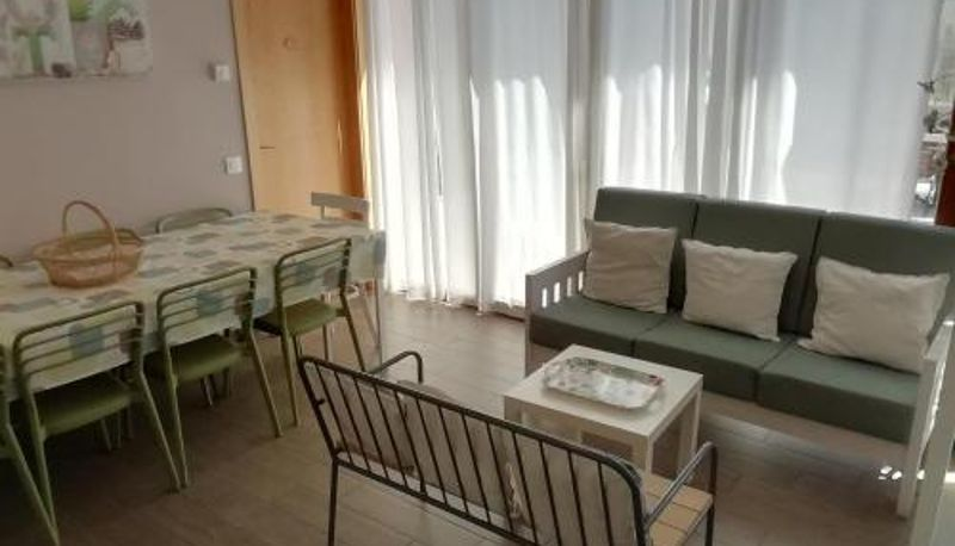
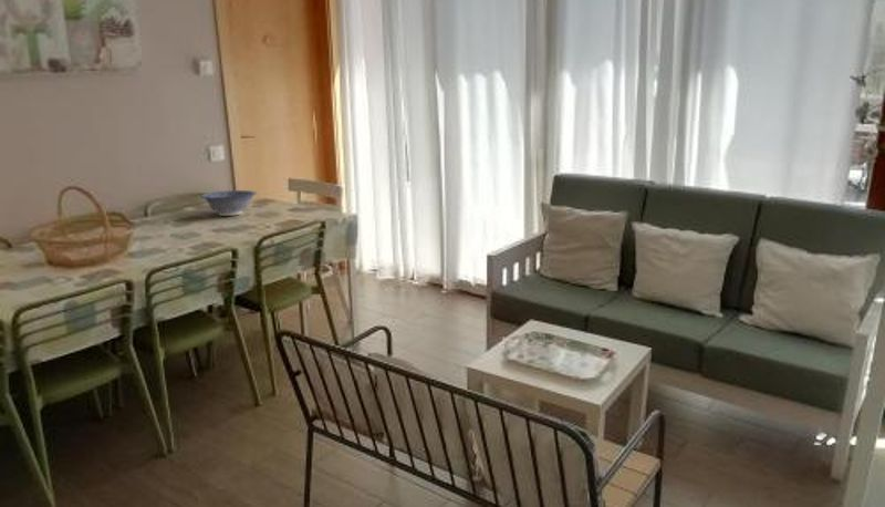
+ decorative bowl (229, 204)
